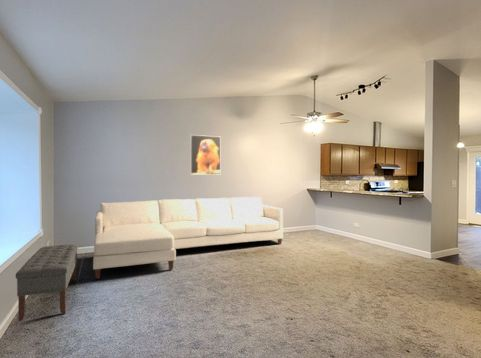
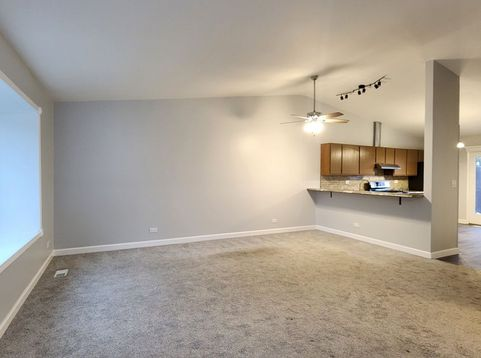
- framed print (205, 155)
- bench (51, 275)
- sofa (199, 226)
